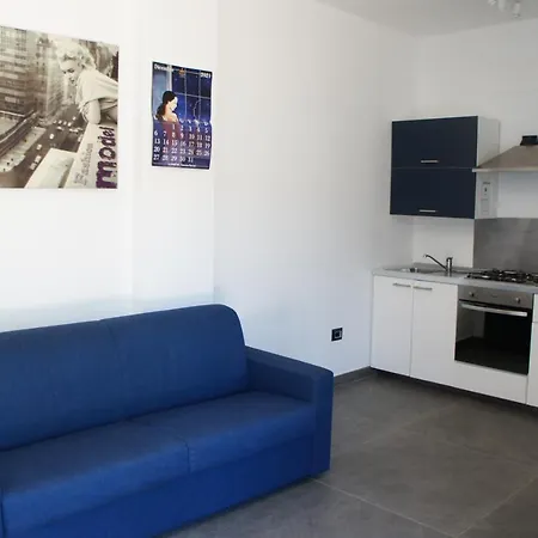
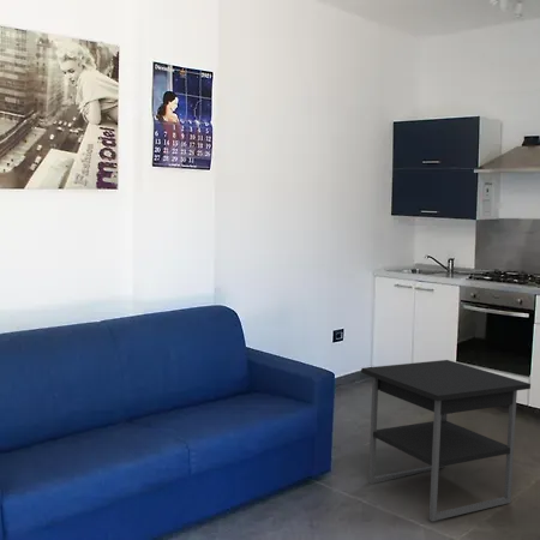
+ nightstand (439, 434)
